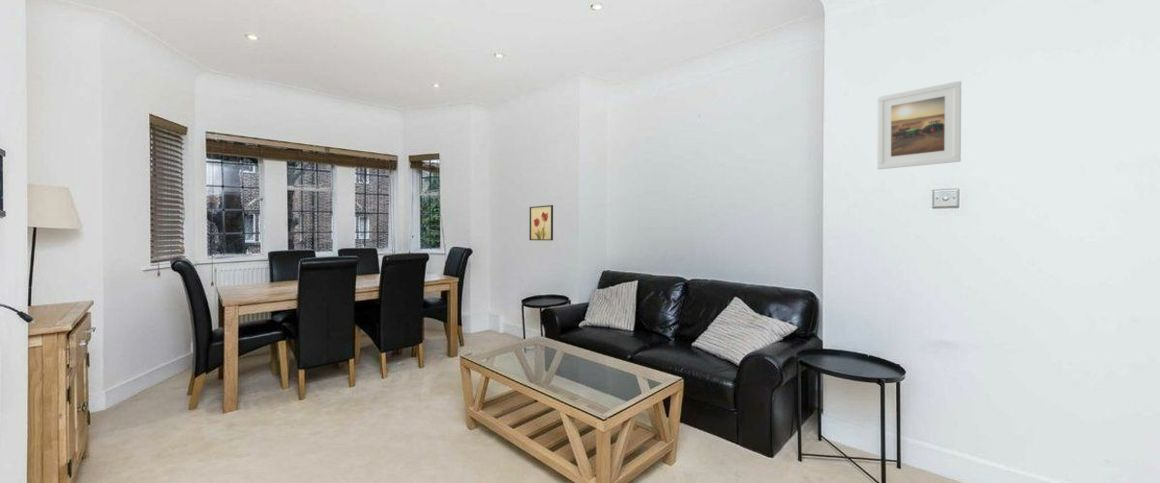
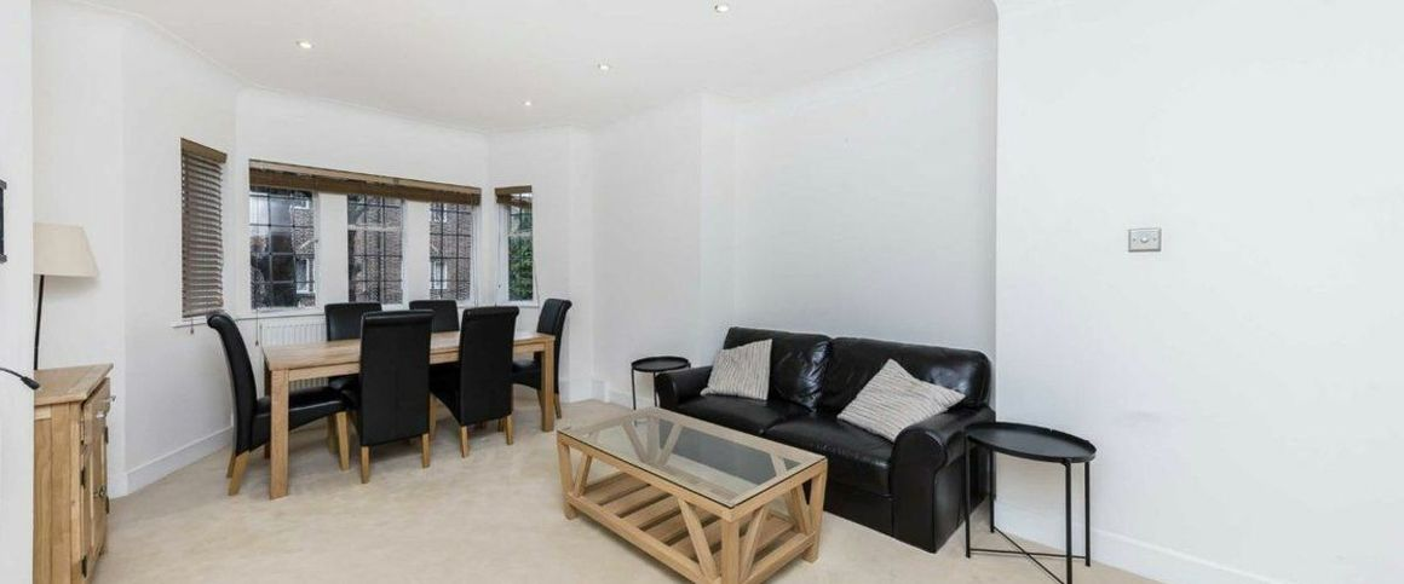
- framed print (917, 127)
- wall art (541, 223)
